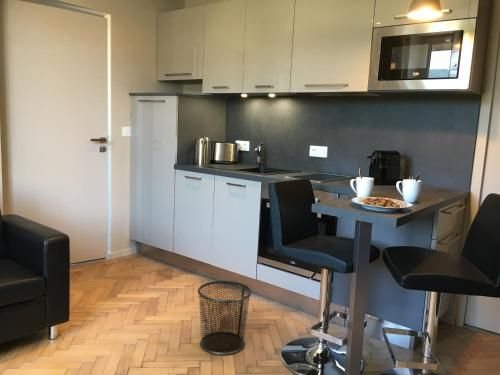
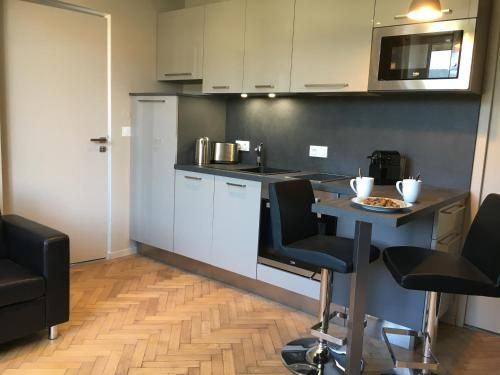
- waste bin (223, 317)
